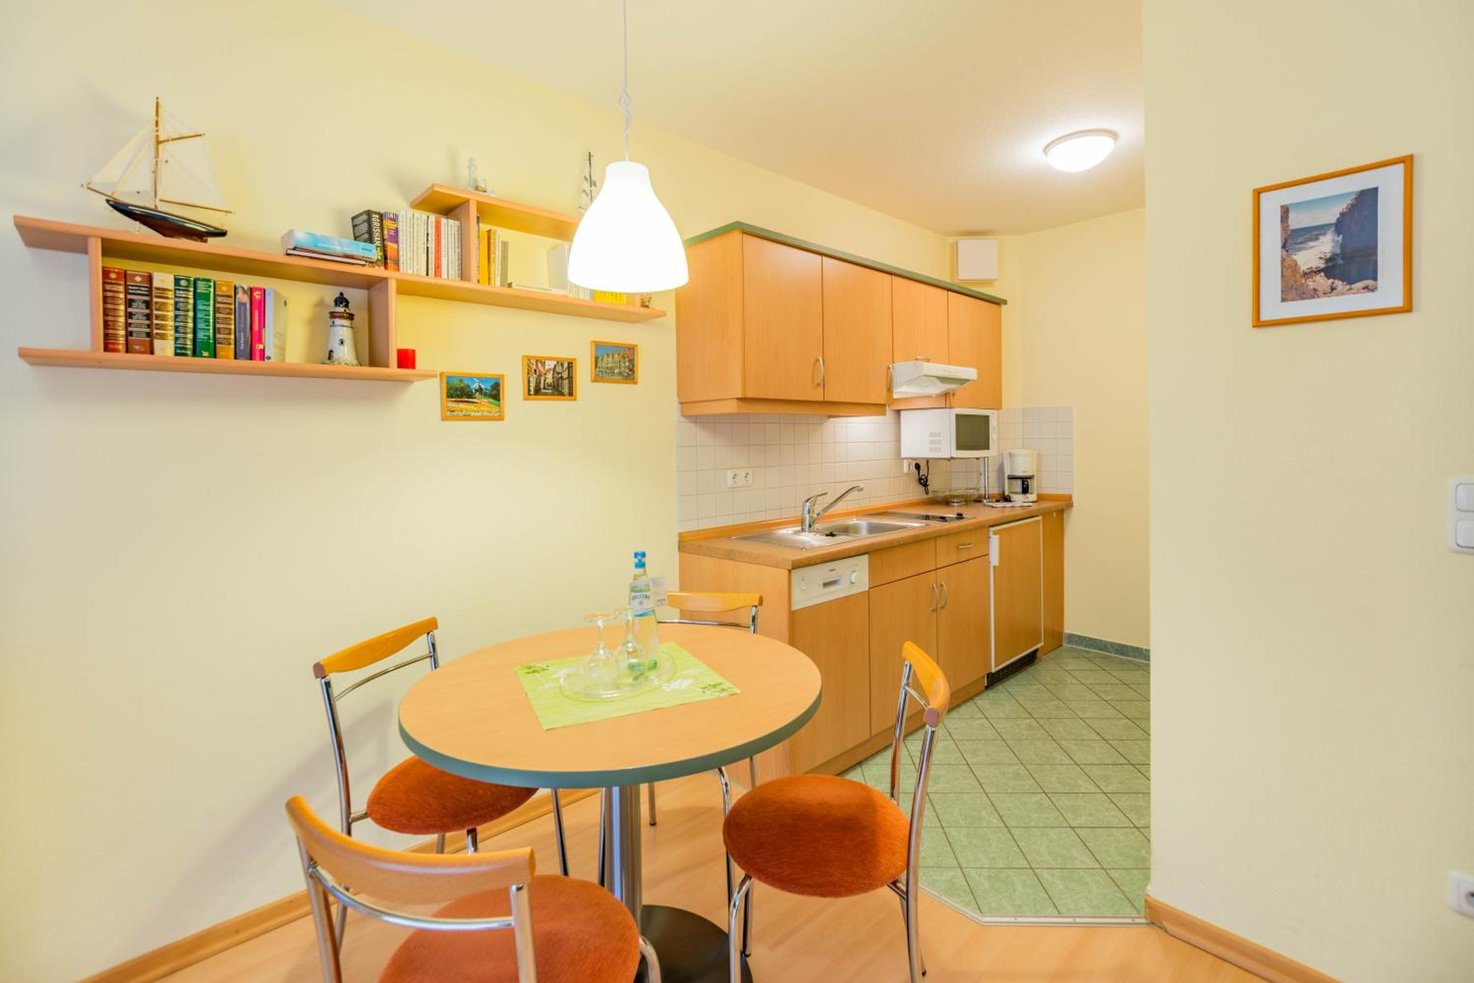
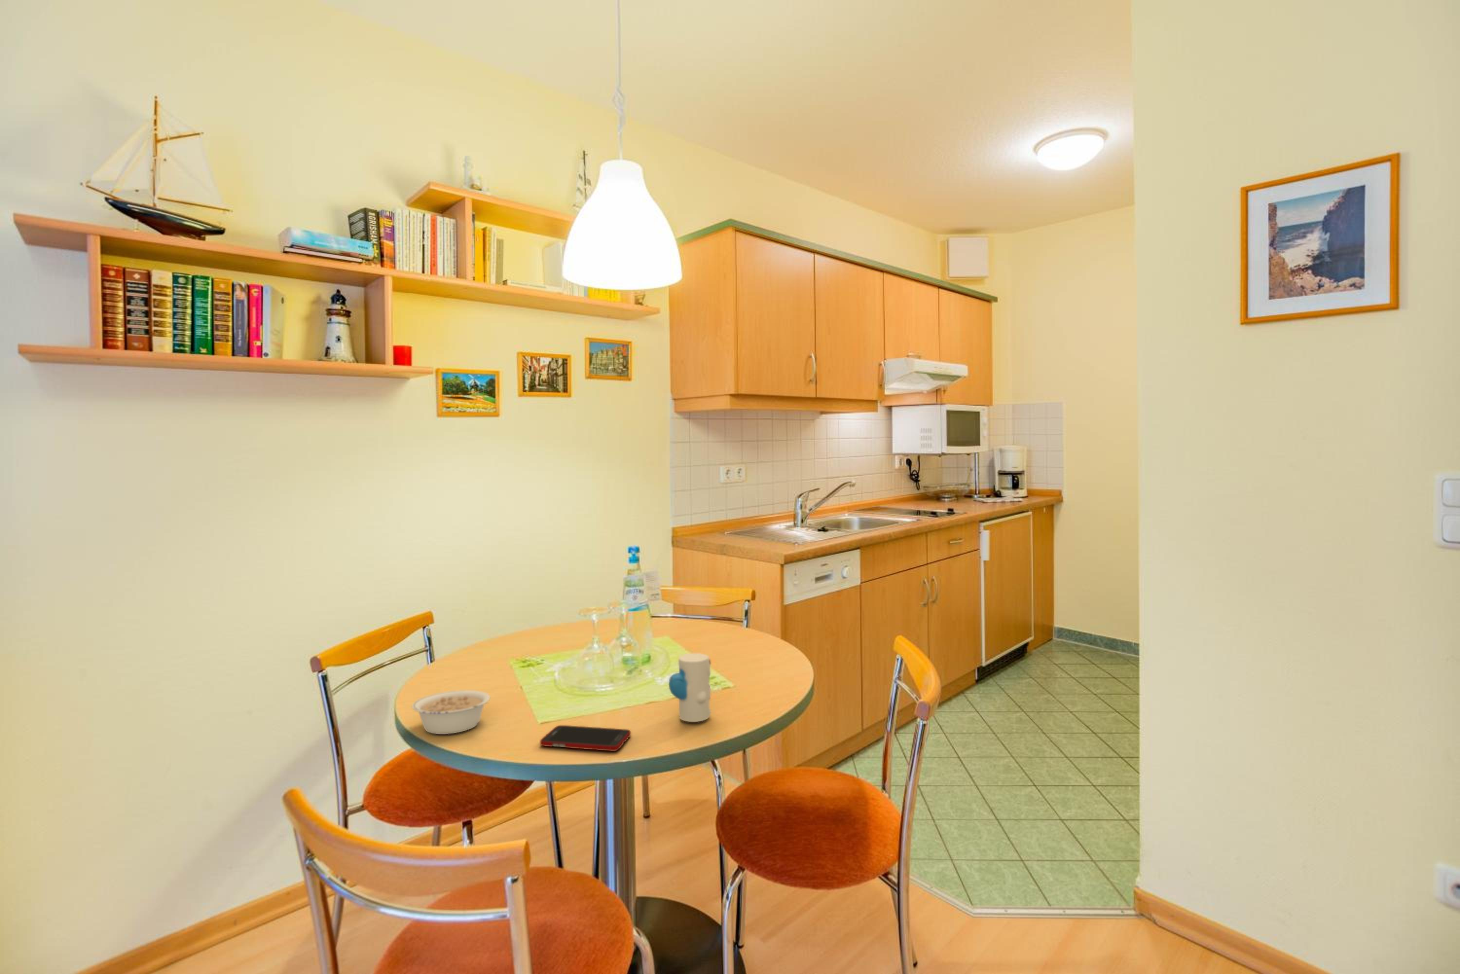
+ toy (688, 688)
+ legume (454, 710)
+ cell phone (586, 737)
